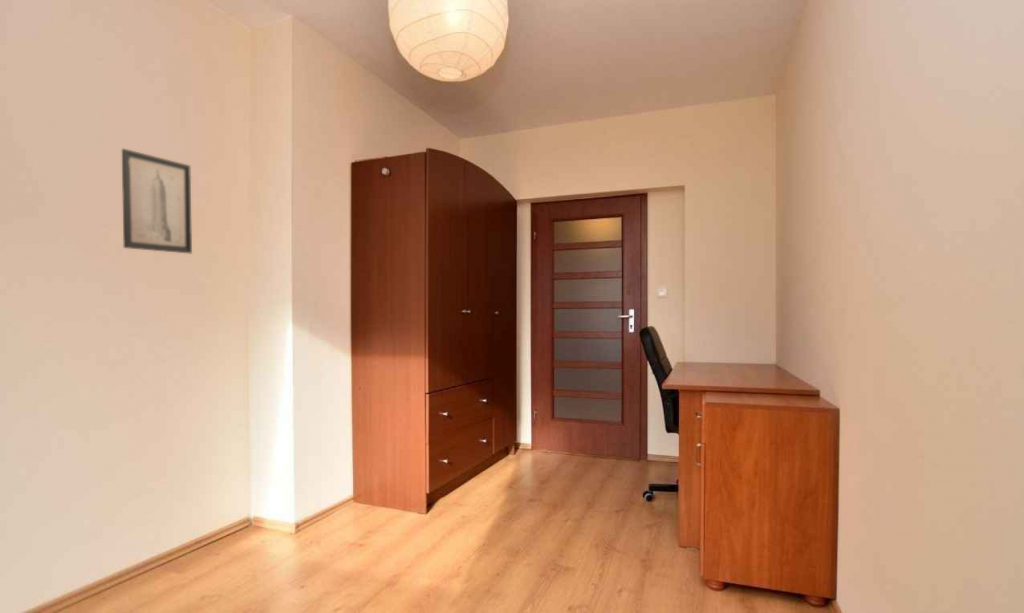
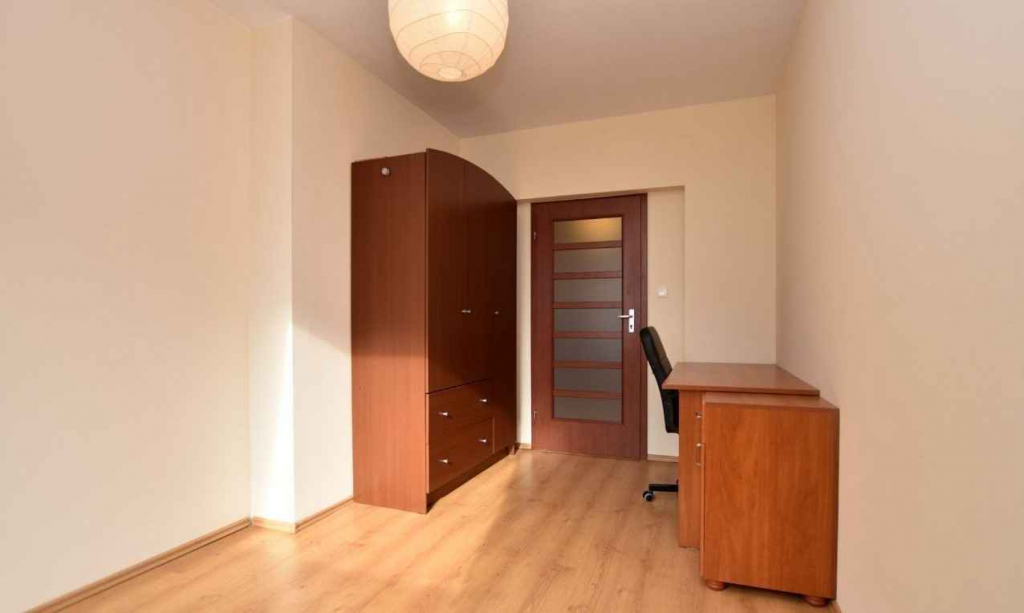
- wall art (158, 204)
